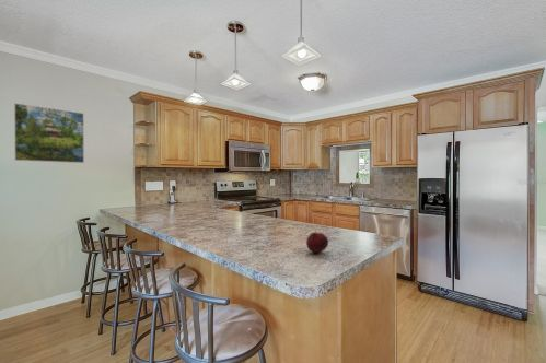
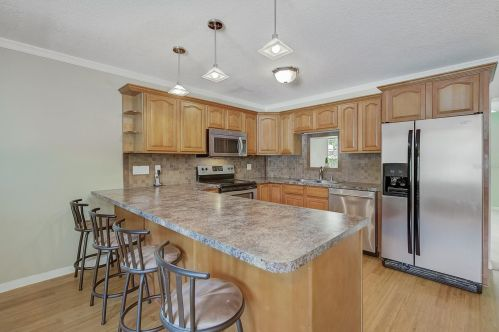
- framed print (51, 134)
- fruit (316, 242)
